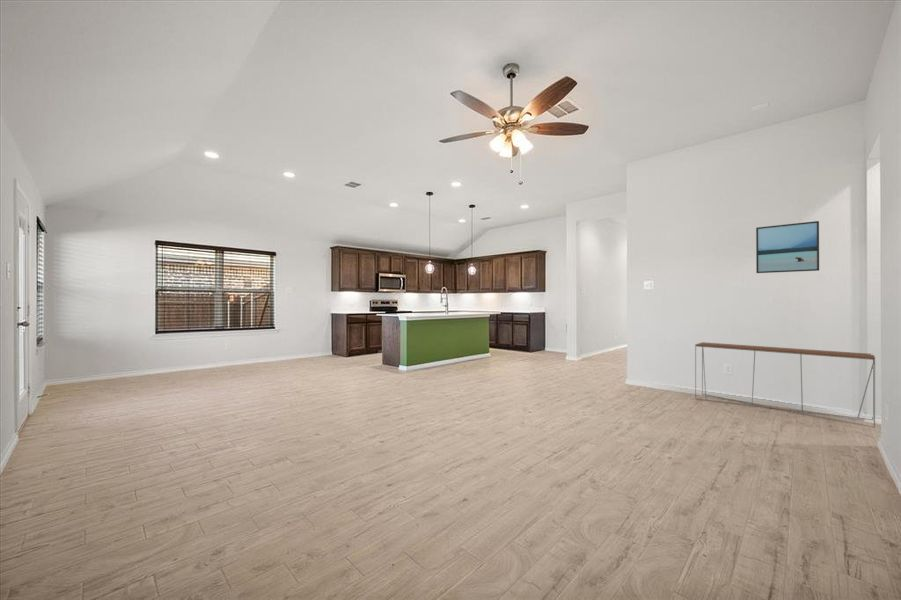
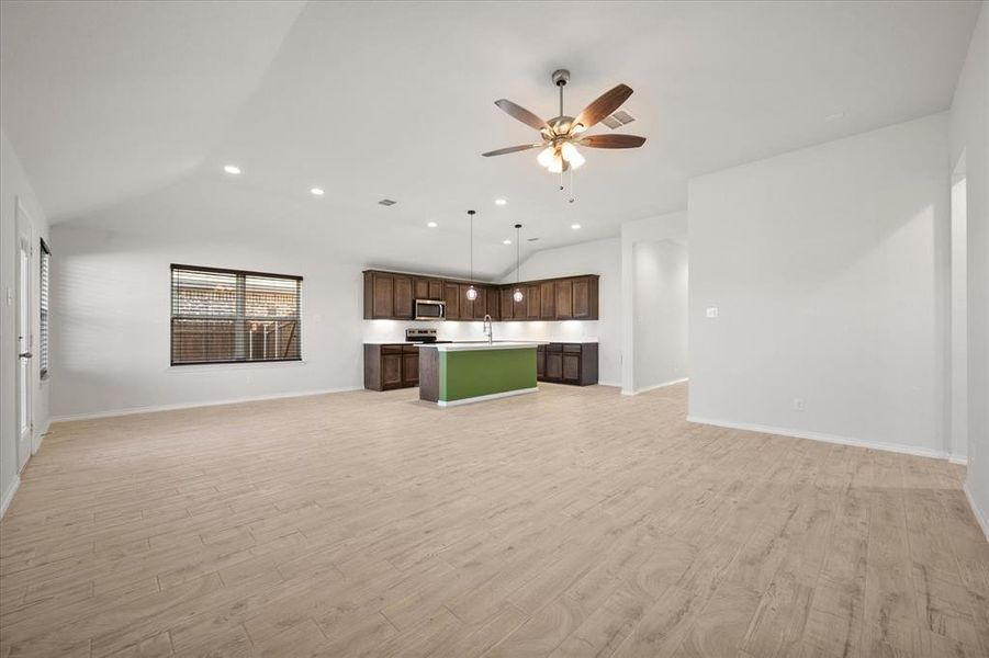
- console table (753, 378)
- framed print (786, 248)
